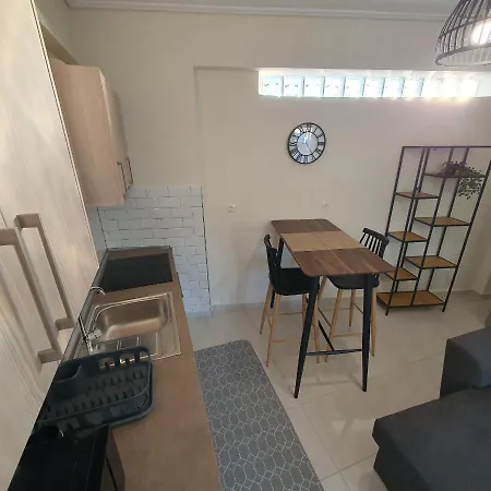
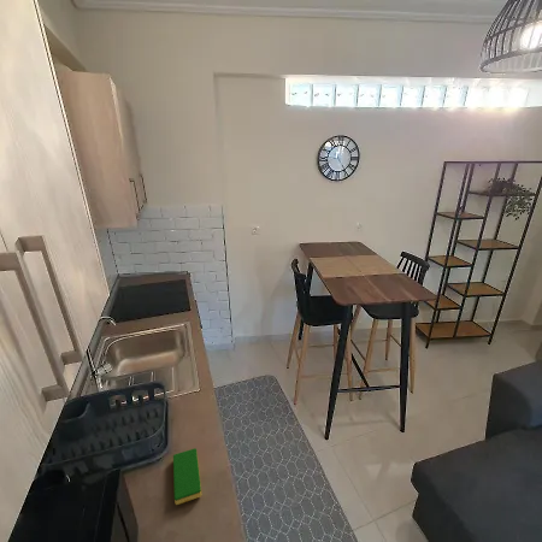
+ dish sponge (187, 473)
